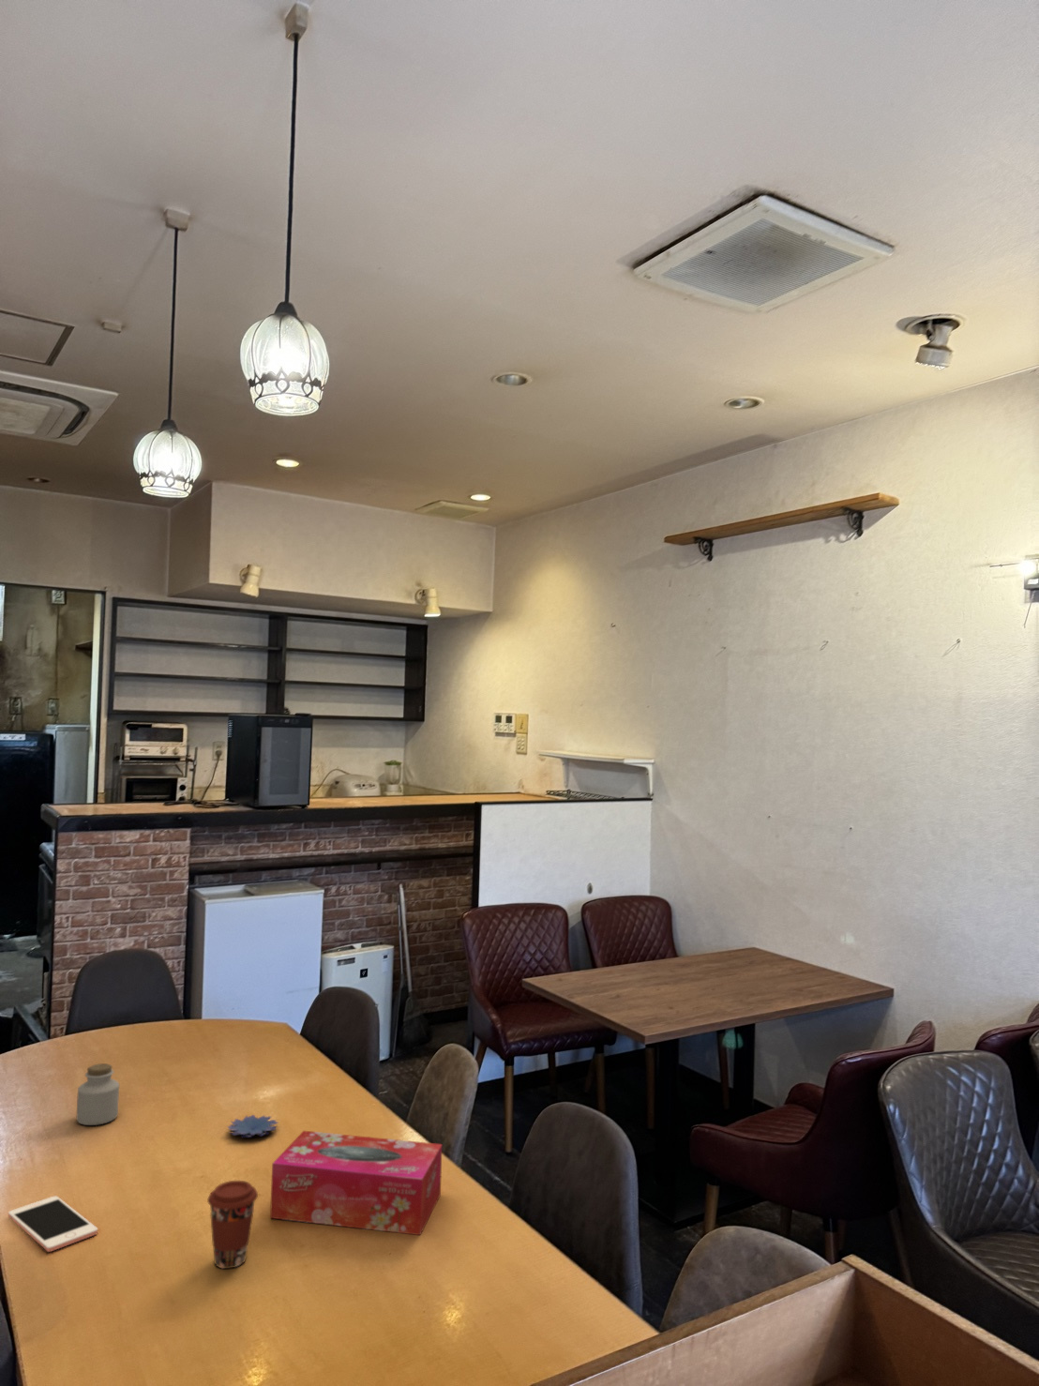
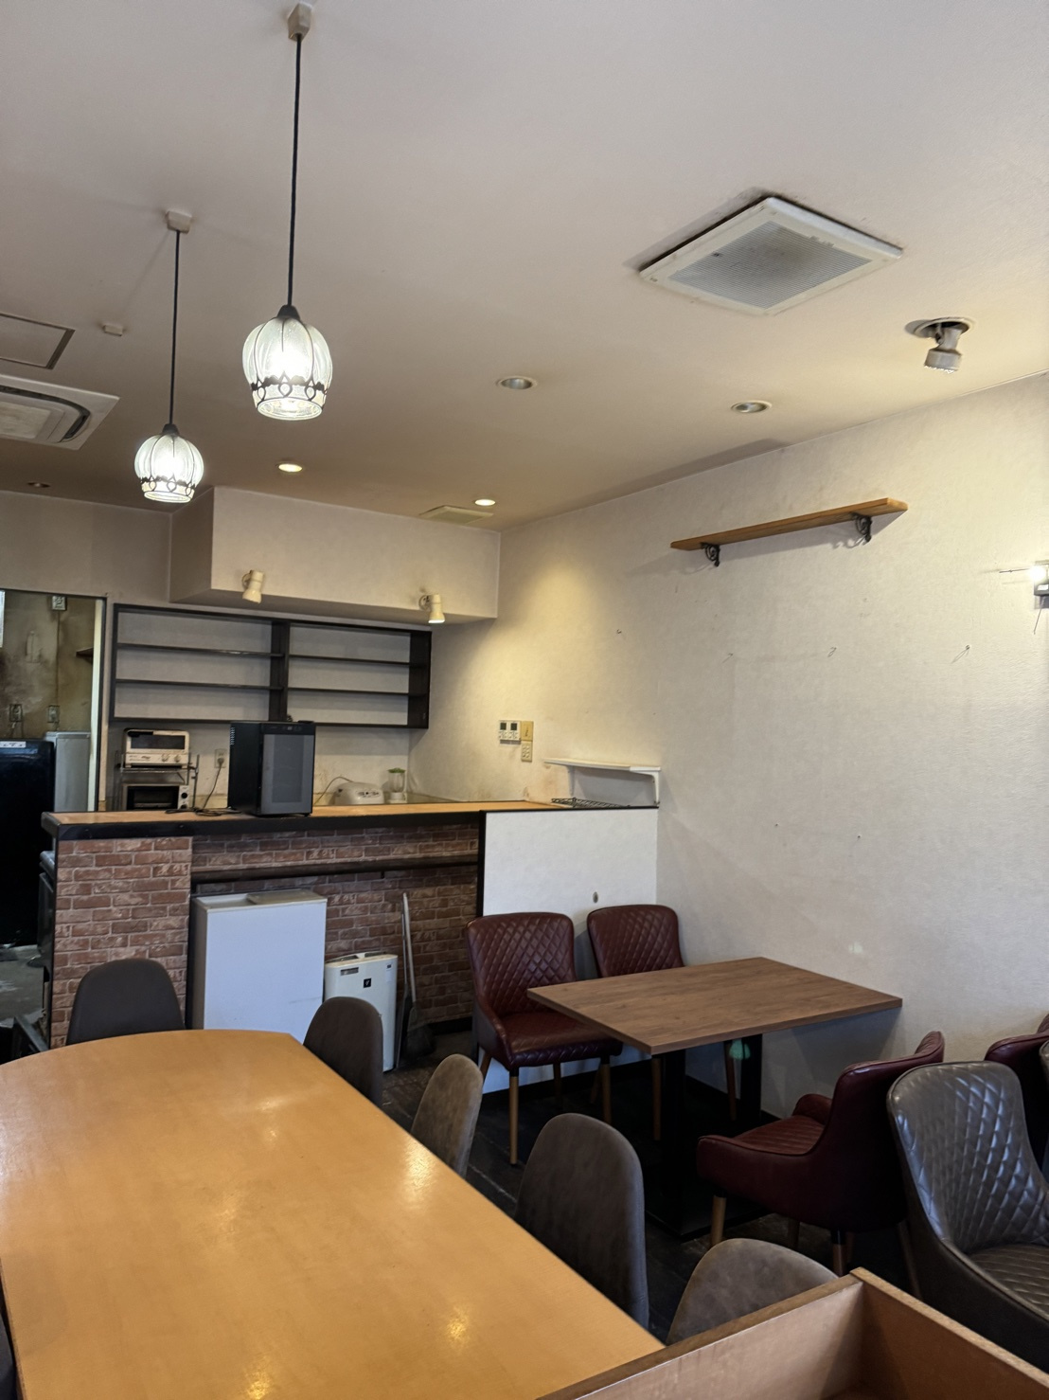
- flower (252, 1127)
- cell phone (51, 1222)
- coffee cup (231, 1223)
- jar (97, 1091)
- tissue box (358, 1180)
